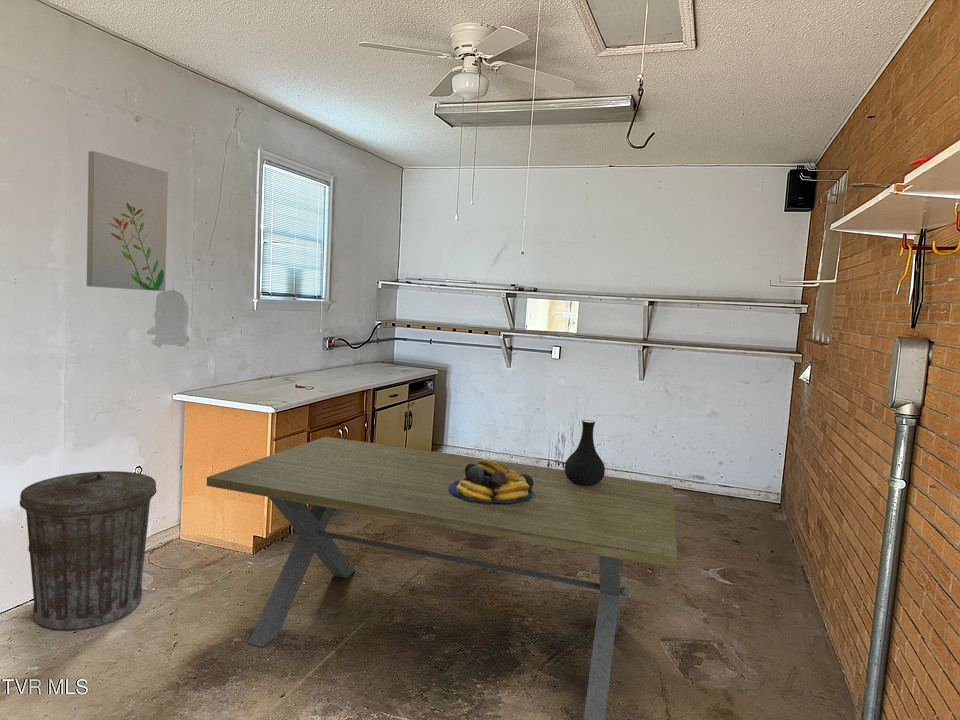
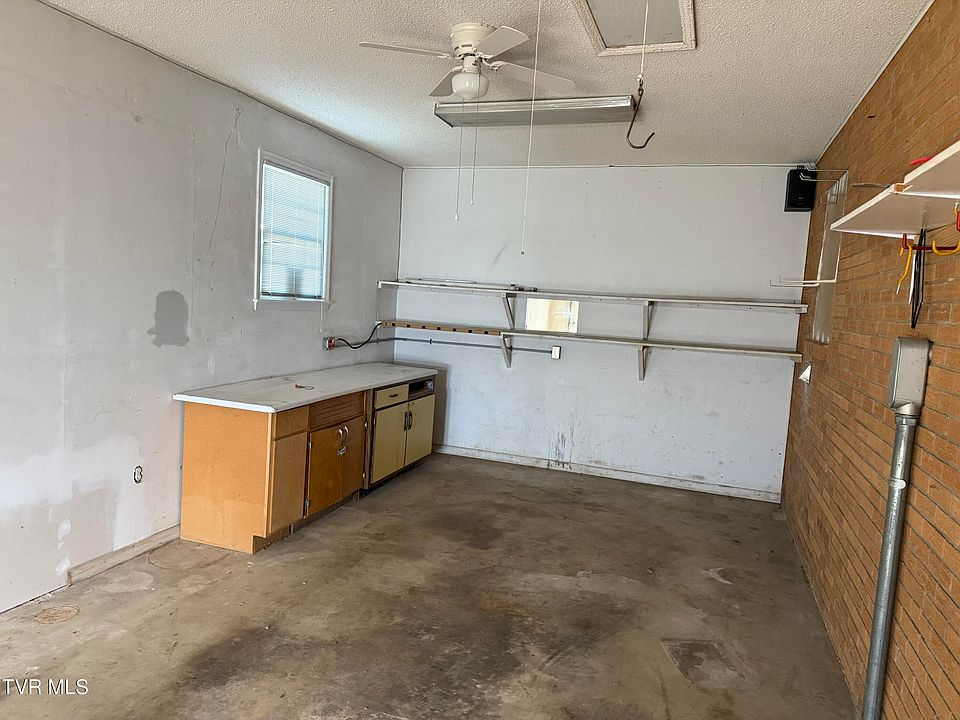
- wall art (129, 226)
- vase (586, 451)
- trash can (90, 540)
- dining table (450, 558)
- fruit bowl (491, 476)
